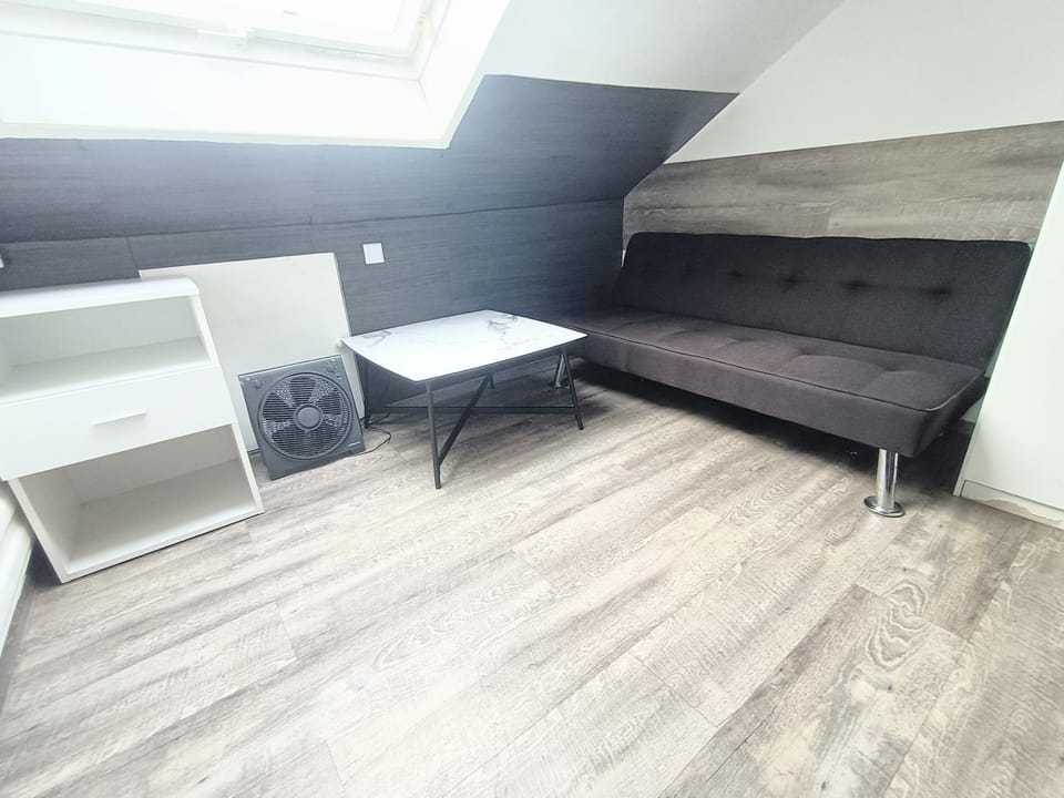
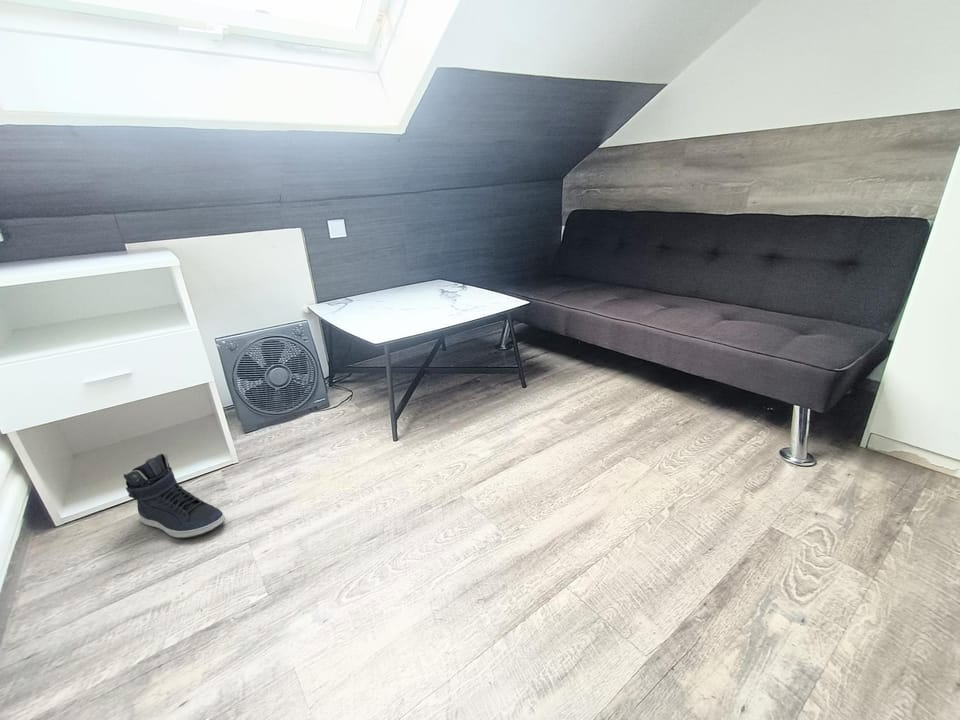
+ sneaker (173, 492)
